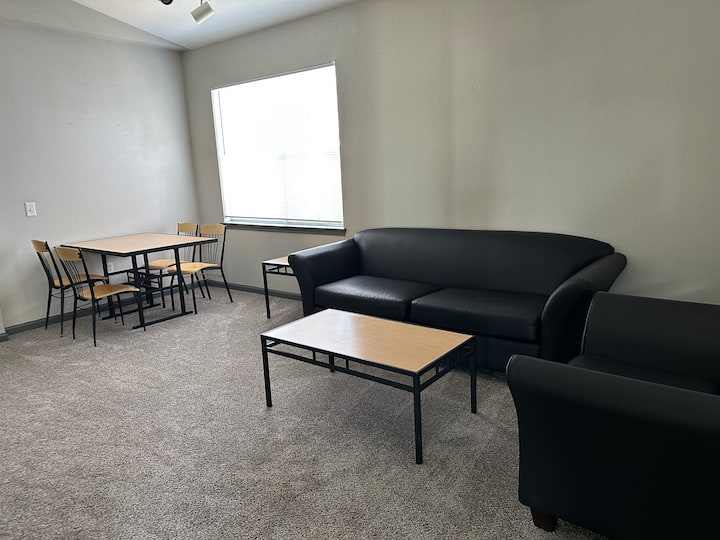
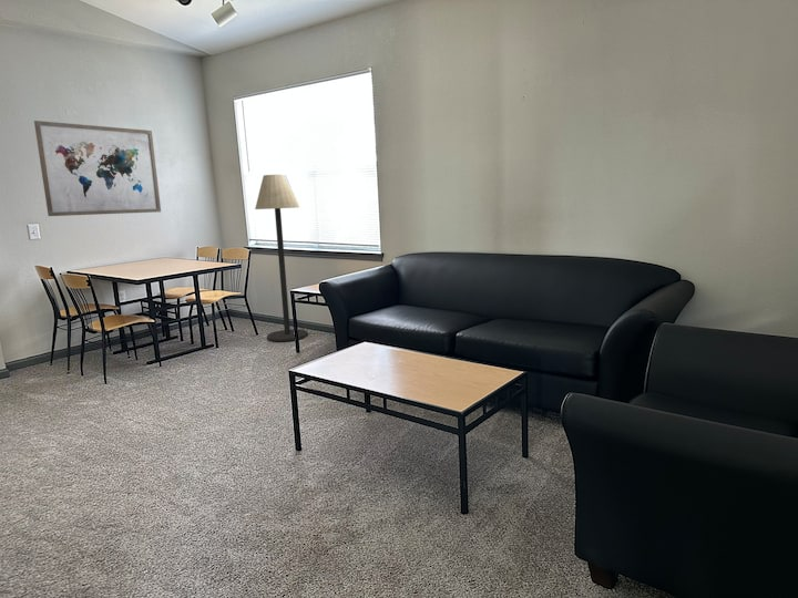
+ wall art (103, 171)
+ floor lamp (280, 257)
